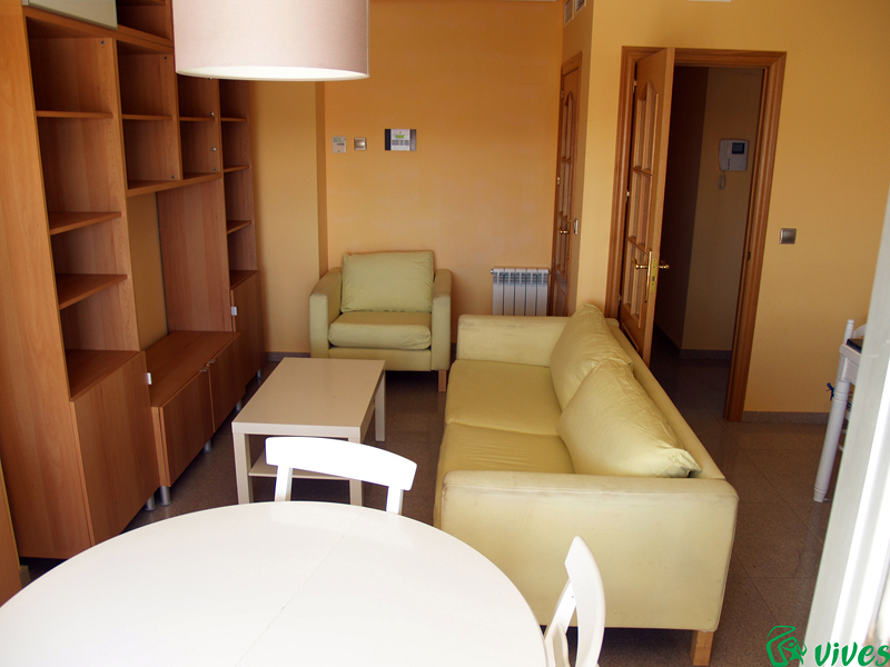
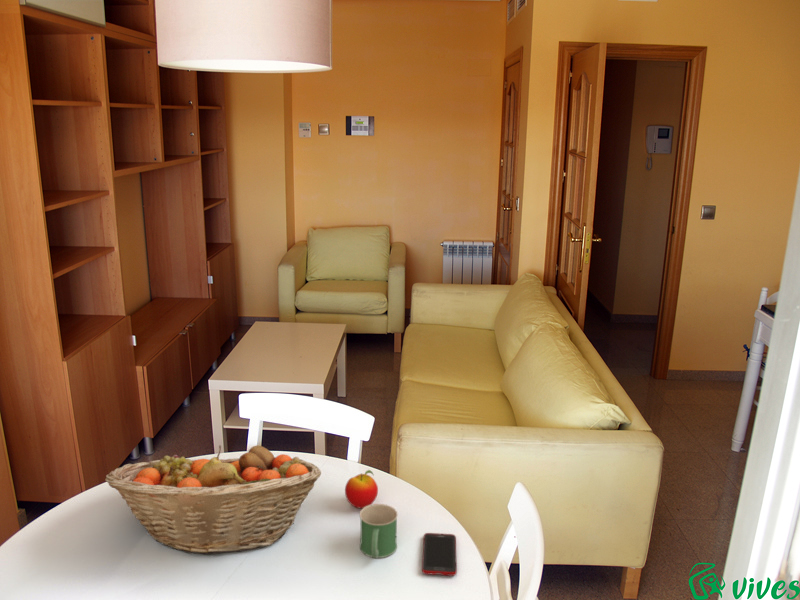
+ apple (361, 488)
+ cell phone (439, 553)
+ mug (377, 534)
+ fruit basket (217, 487)
